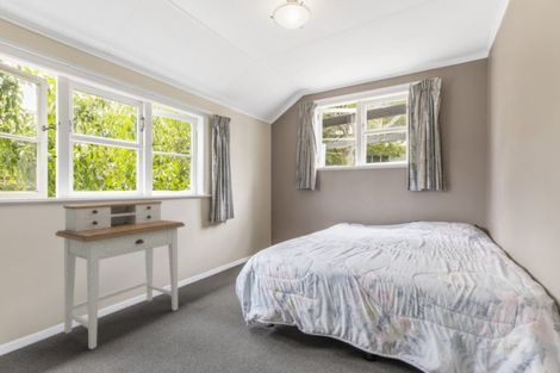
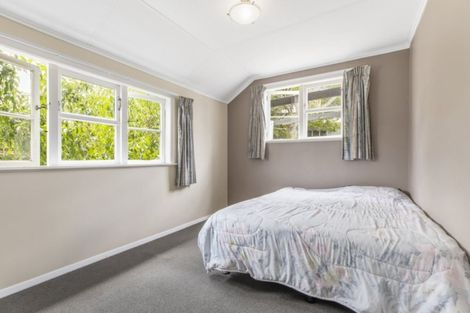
- desk (123, 254)
